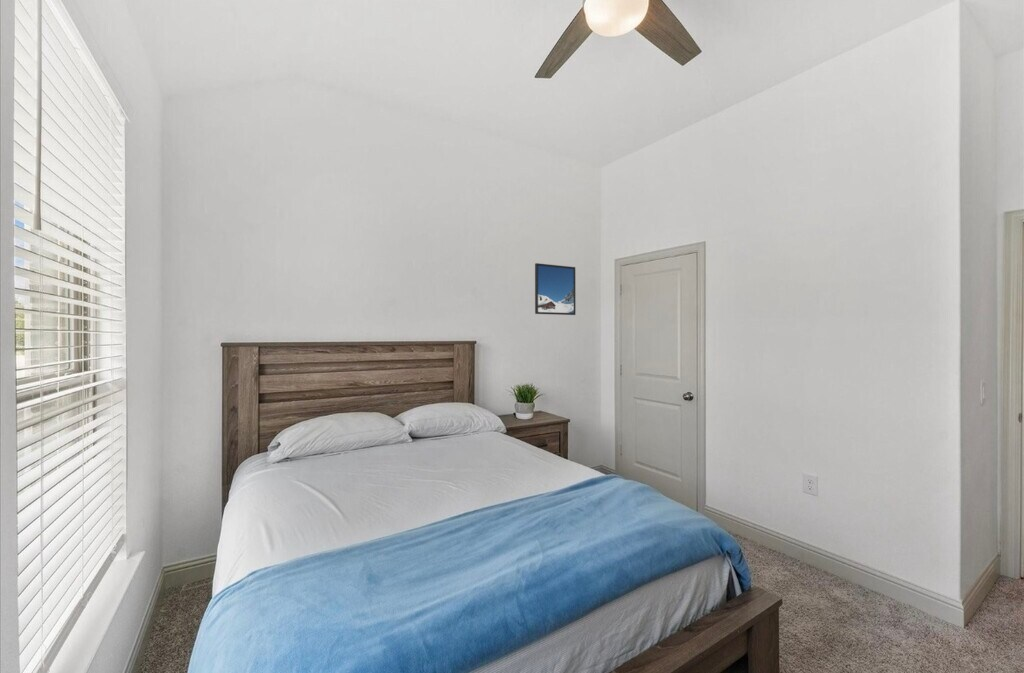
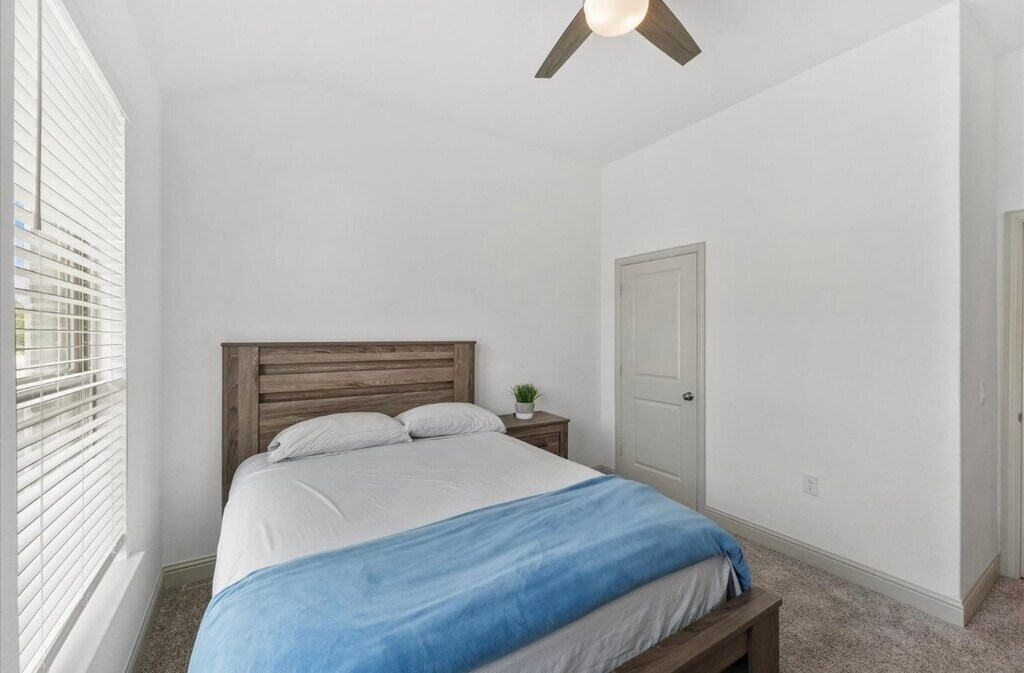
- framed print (555, 289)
